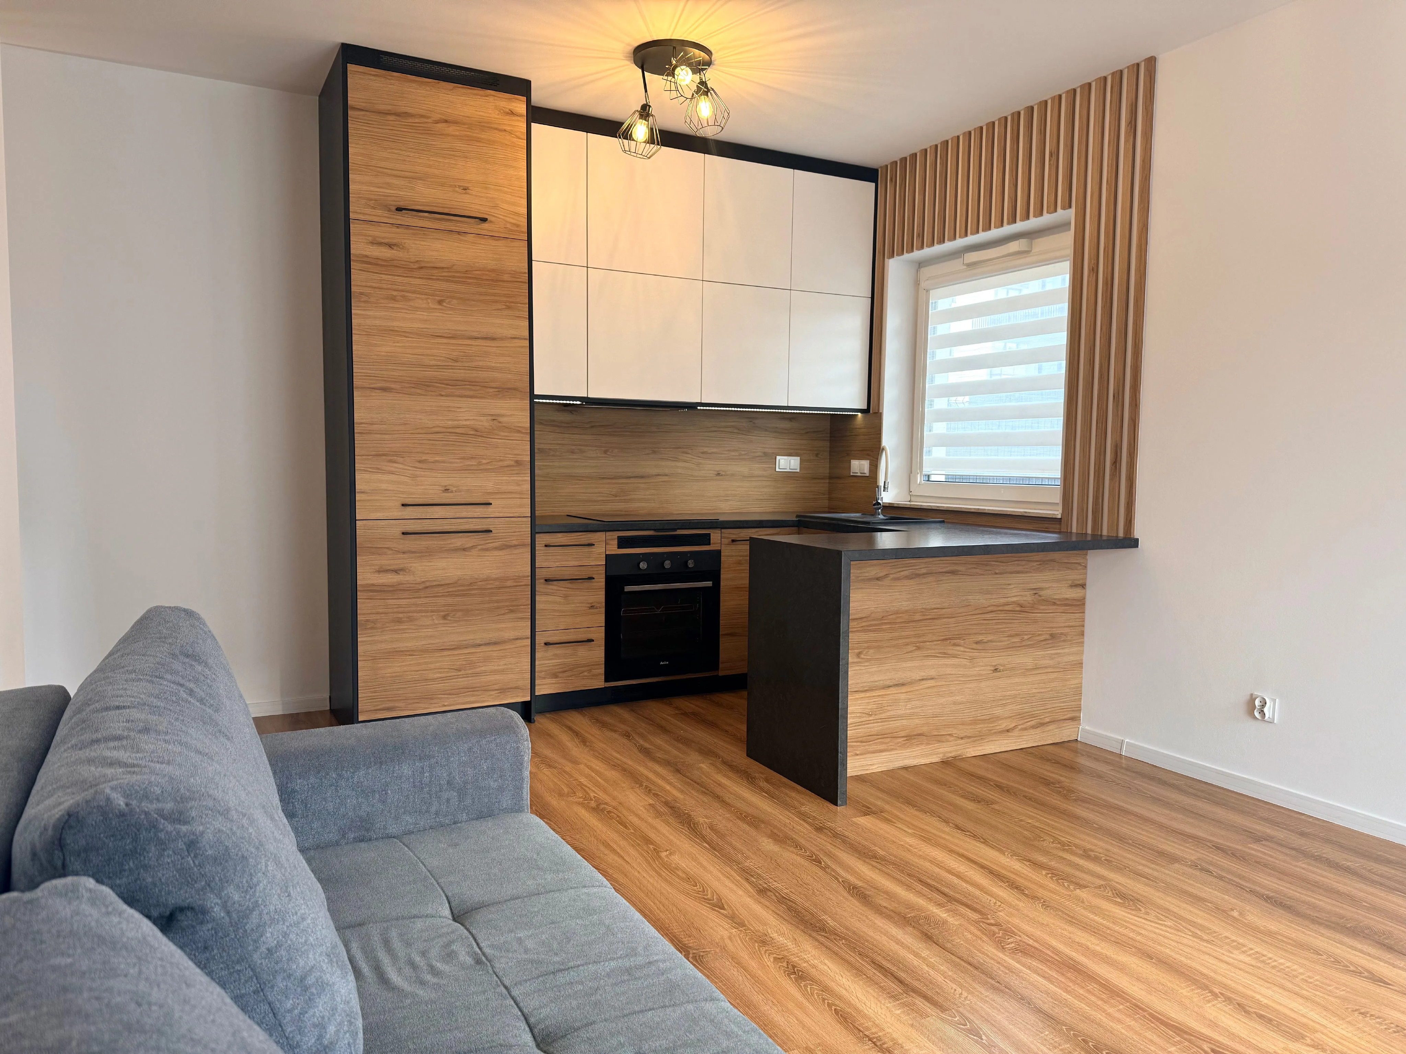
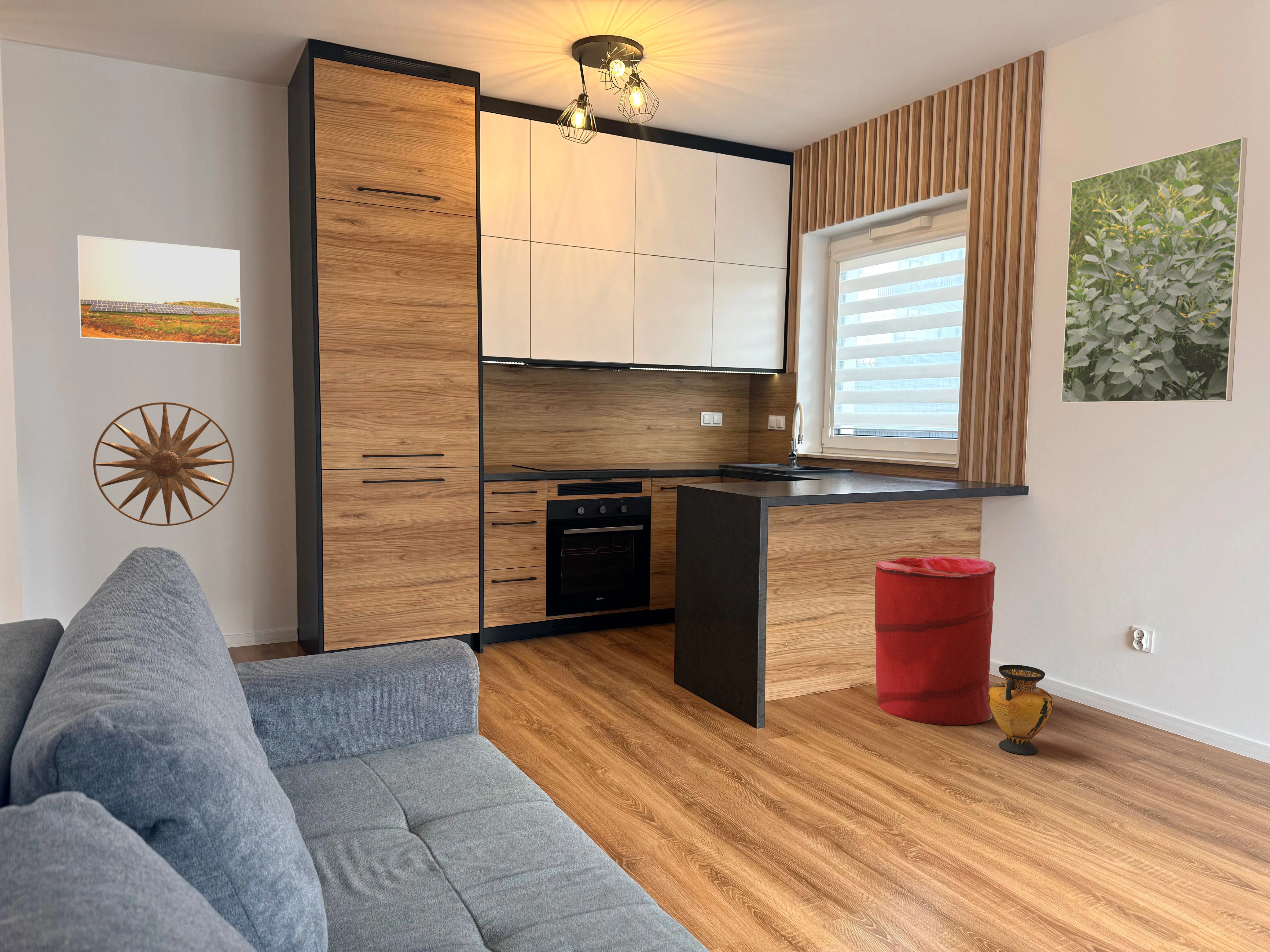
+ laundry hamper (931, 632)
+ wall art (166, 464)
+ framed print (162, 293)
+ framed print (1145, 283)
+ vase (1020, 709)
